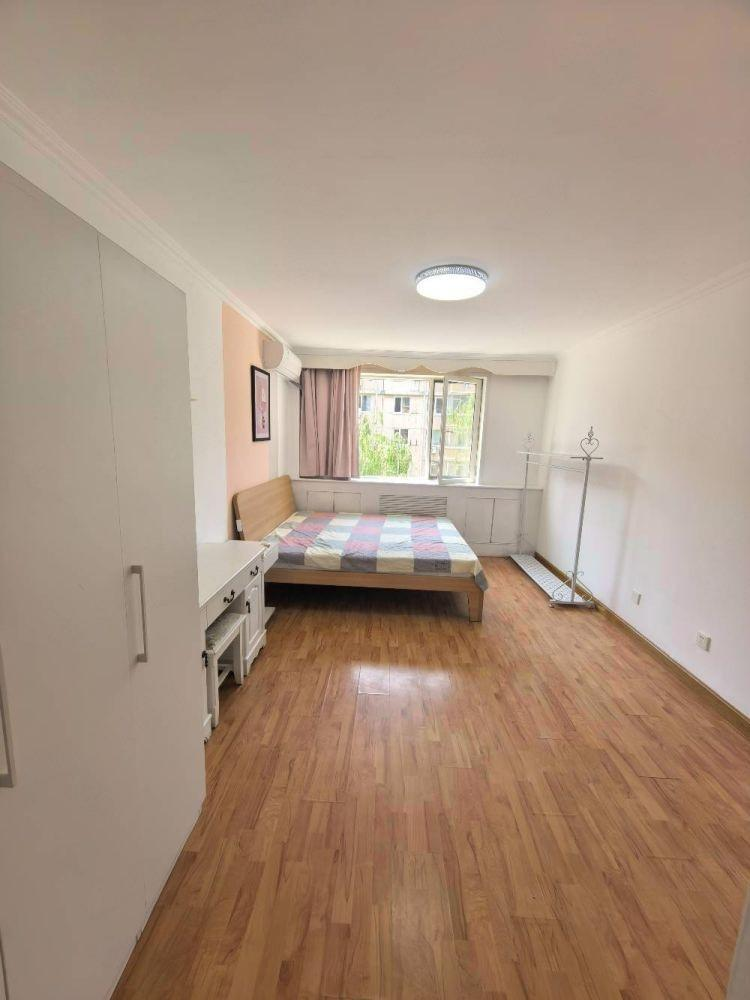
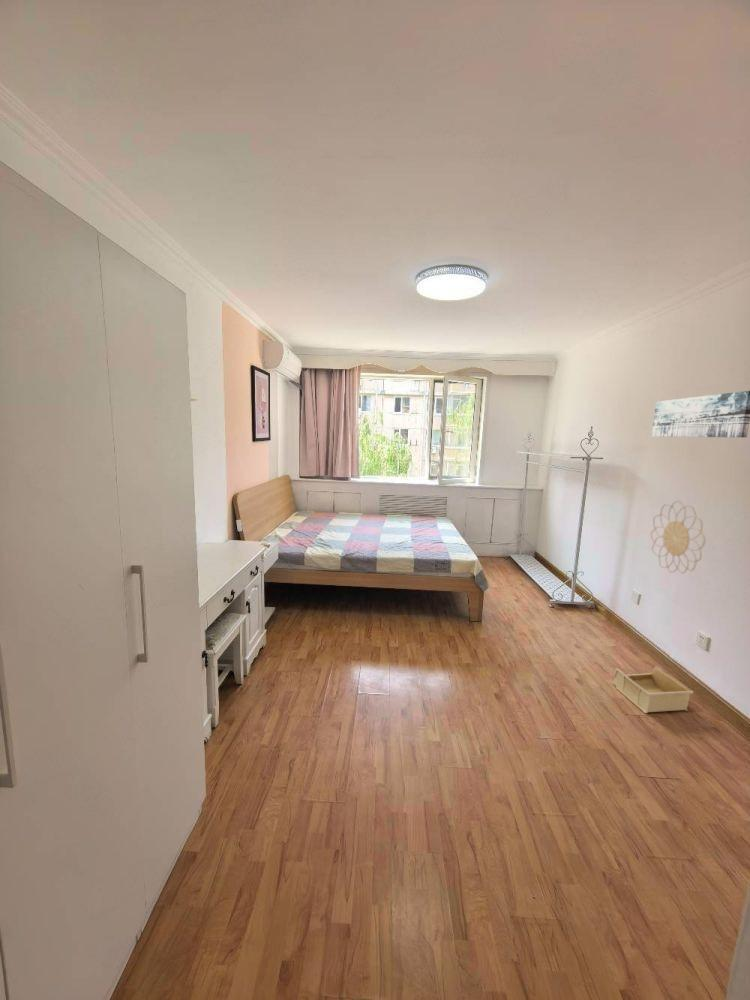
+ decorative wall piece (676, 537)
+ storage bin (650, 687)
+ wall art (695, 417)
